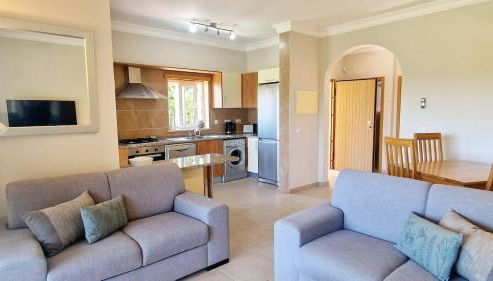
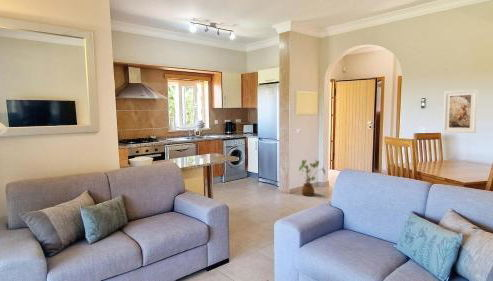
+ house plant (310, 178)
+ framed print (459, 111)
